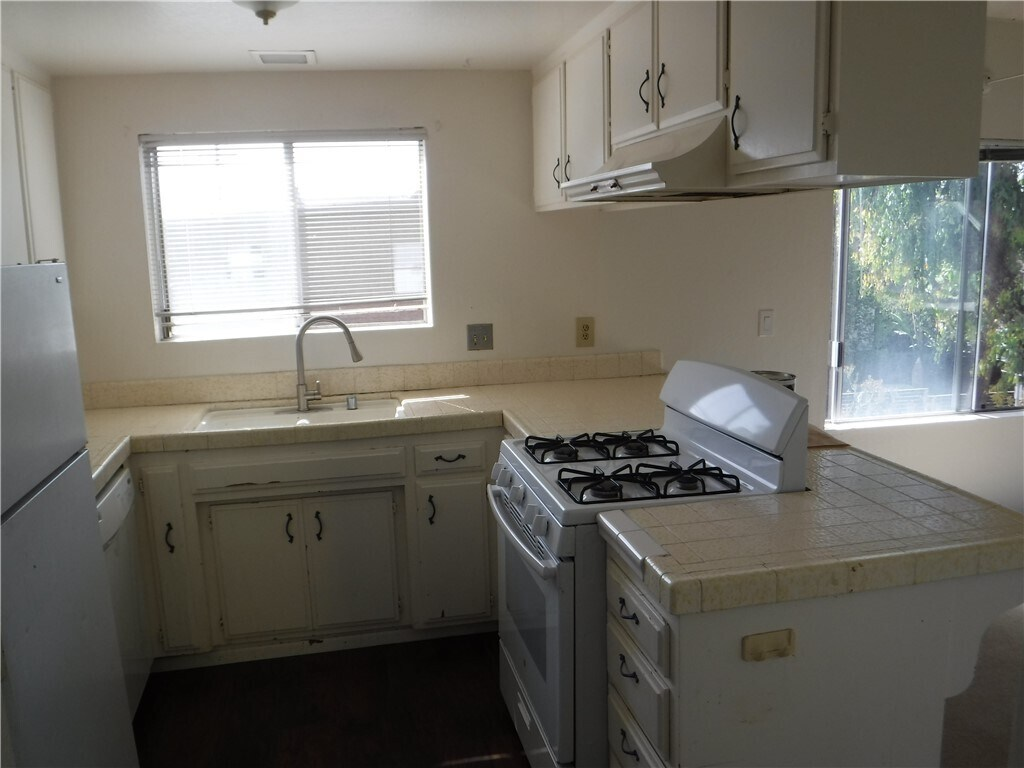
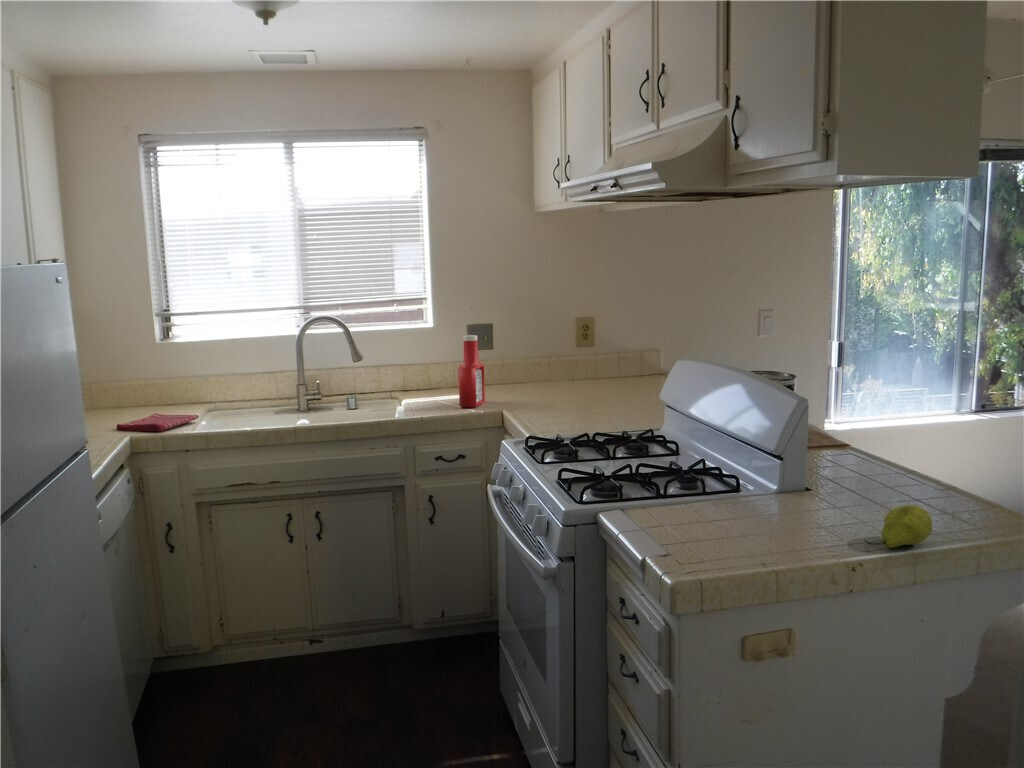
+ soap bottle (471, 370)
+ fruit (900, 524)
+ dish towel (158, 421)
